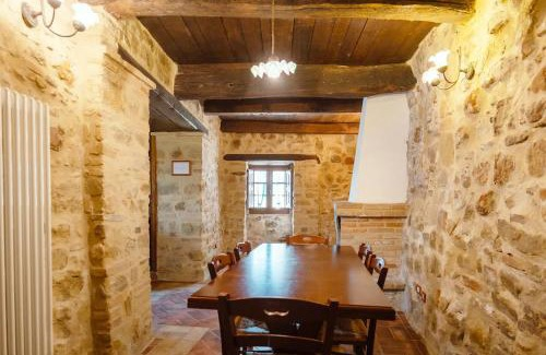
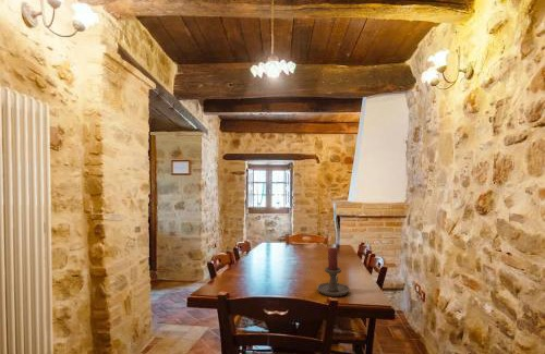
+ candle holder (334, 268)
